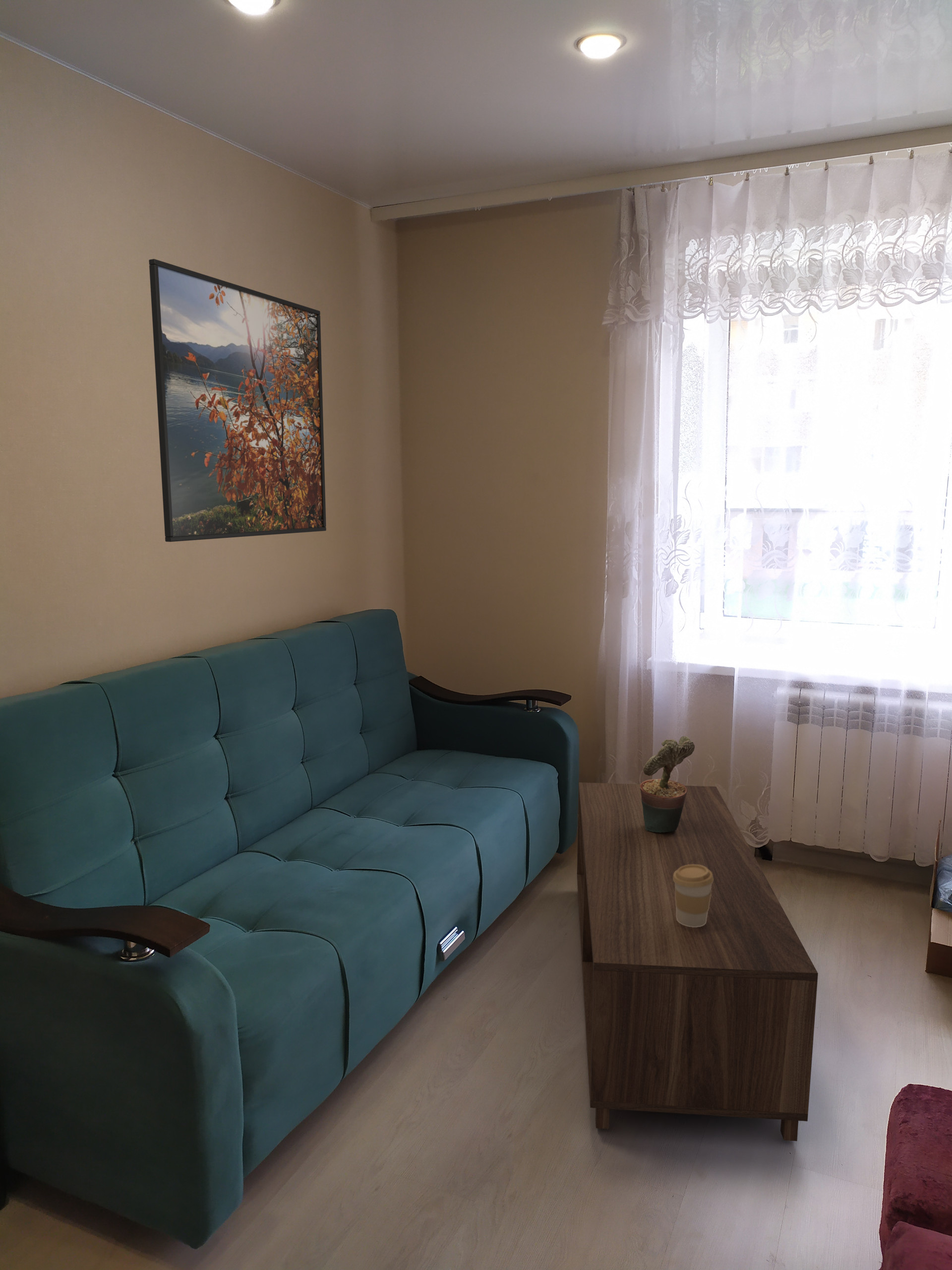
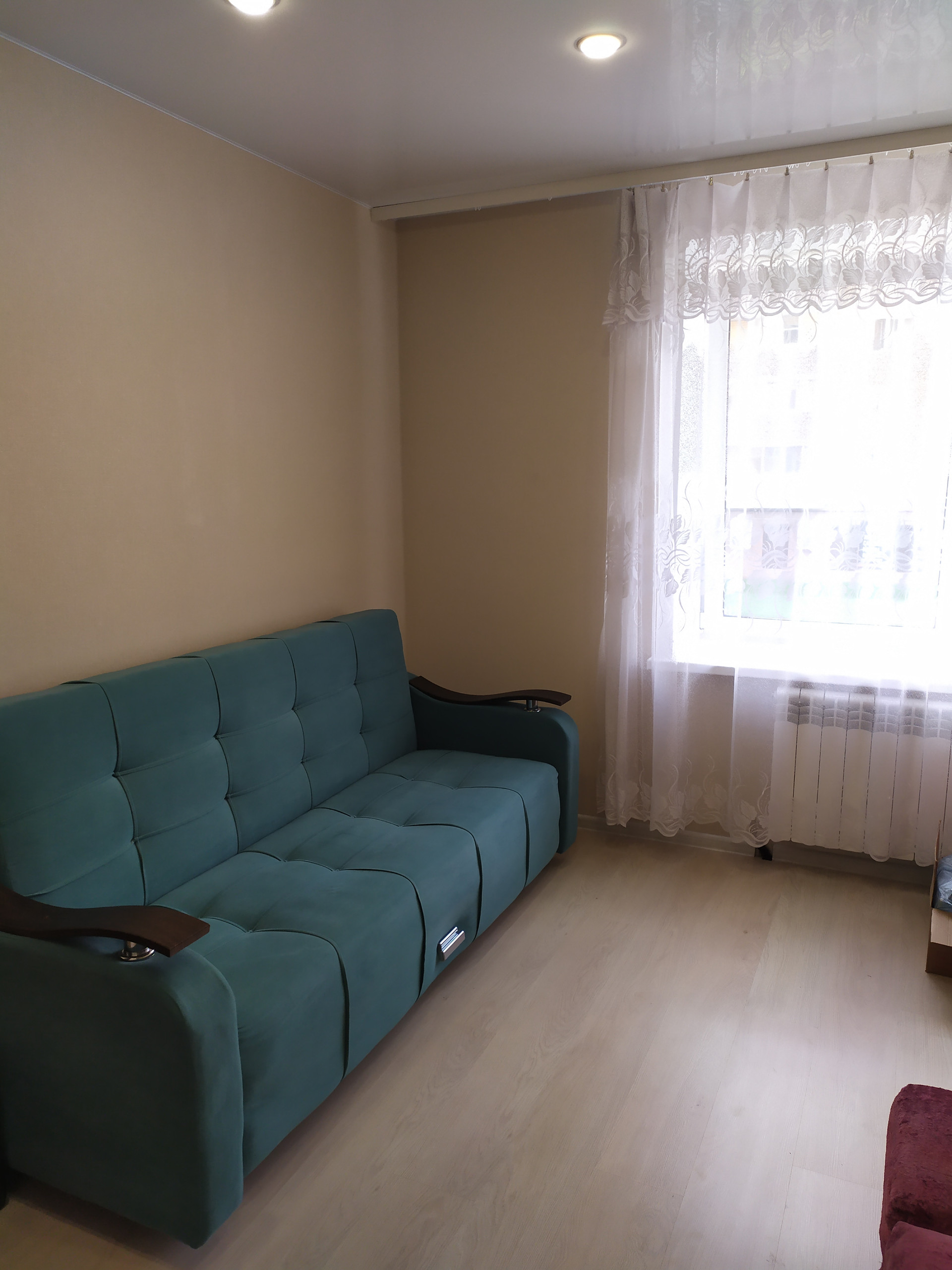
- coffee cup (692, 894)
- coffee table (666, 923)
- potted plant (664, 783)
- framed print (250, 415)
